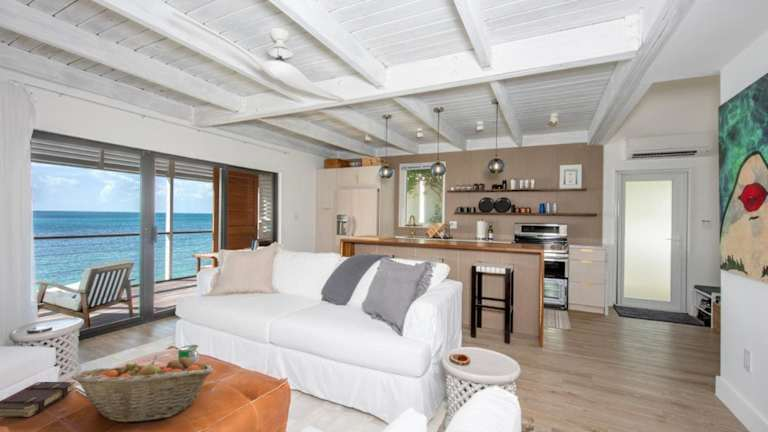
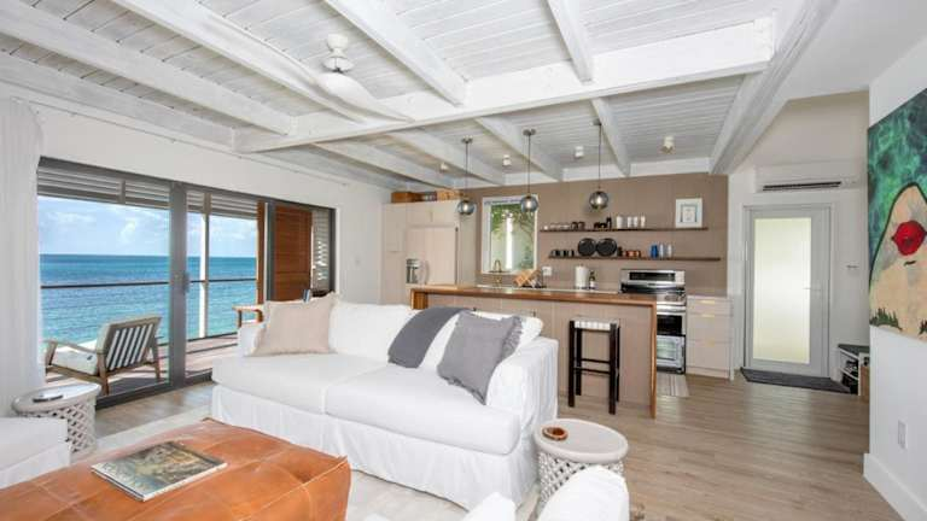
- fruit basket (147, 381)
- book (33, 397)
- can (188, 357)
